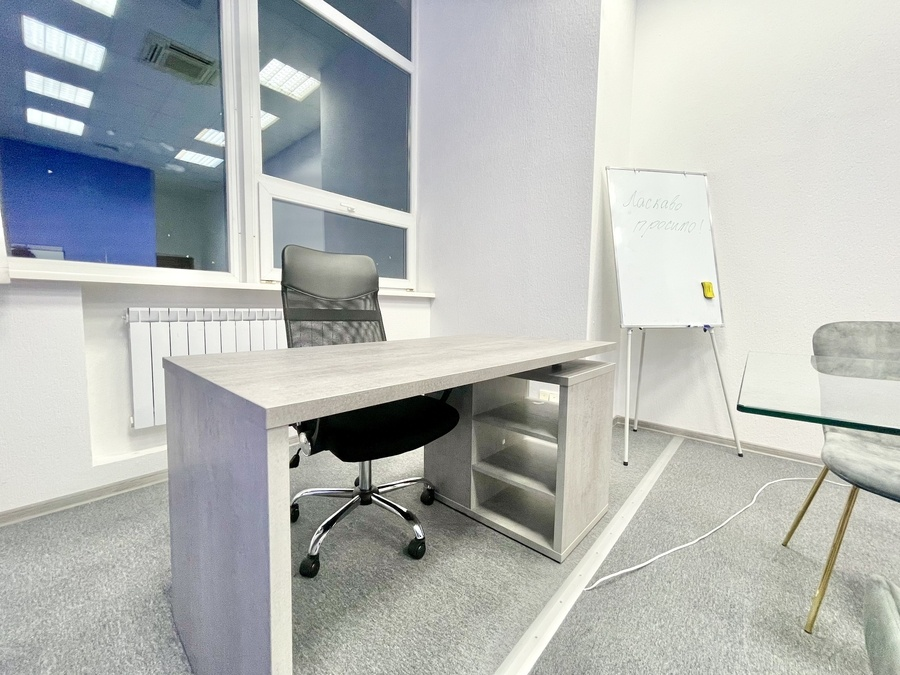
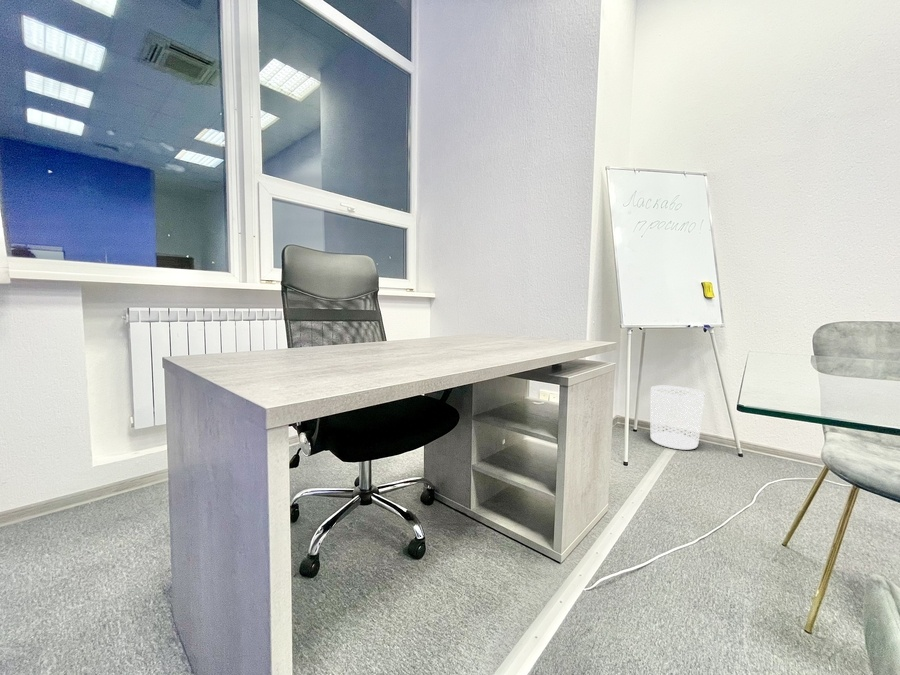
+ waste bin (675, 417)
